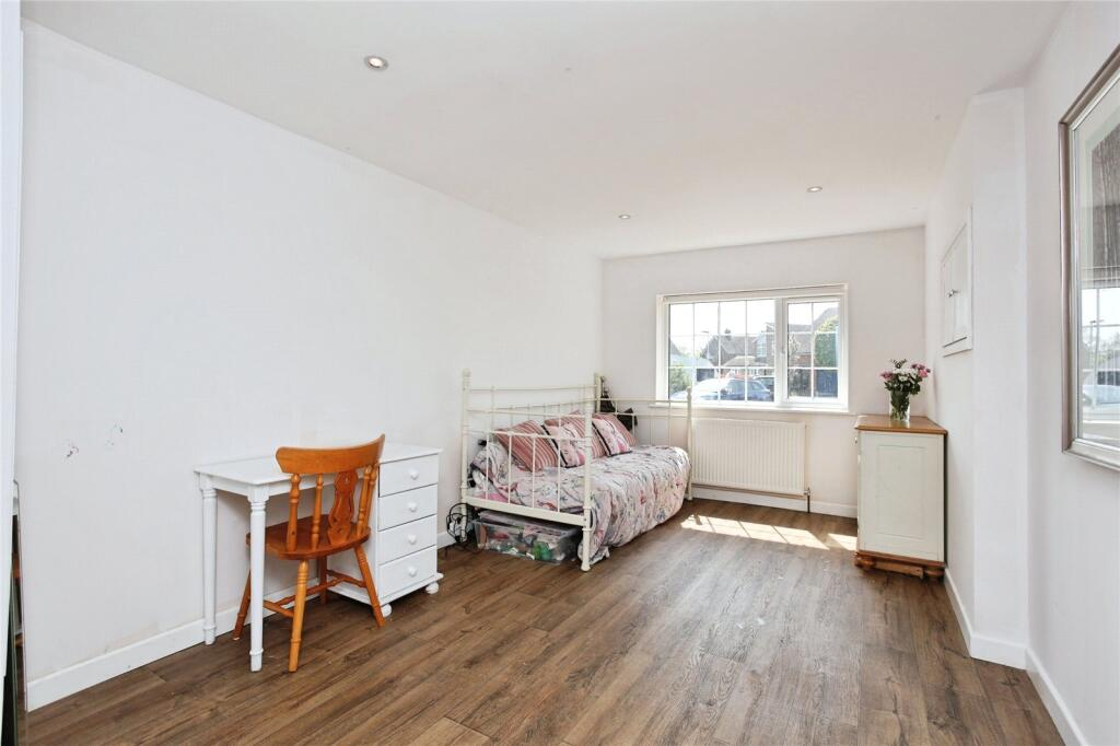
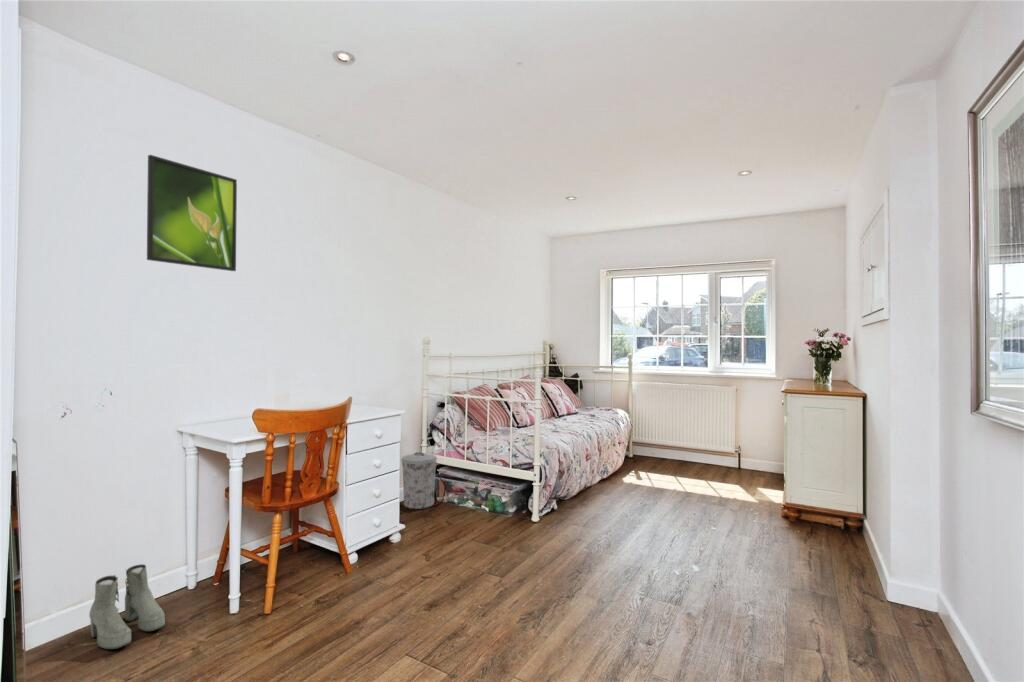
+ trash can (419, 478)
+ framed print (194, 217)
+ boots (127, 603)
